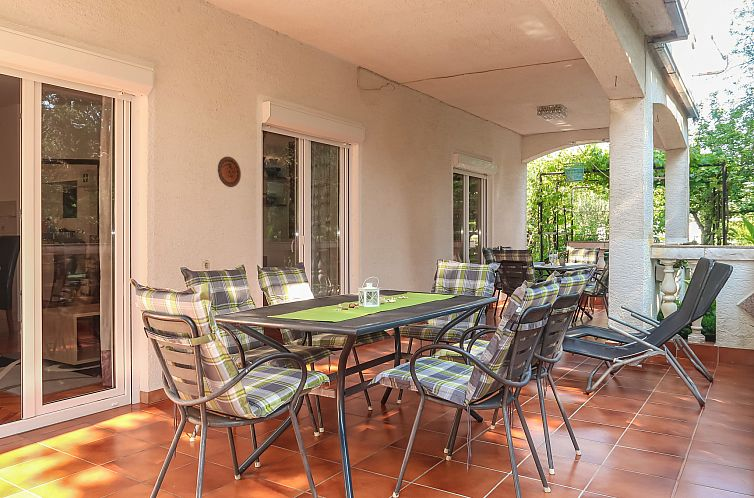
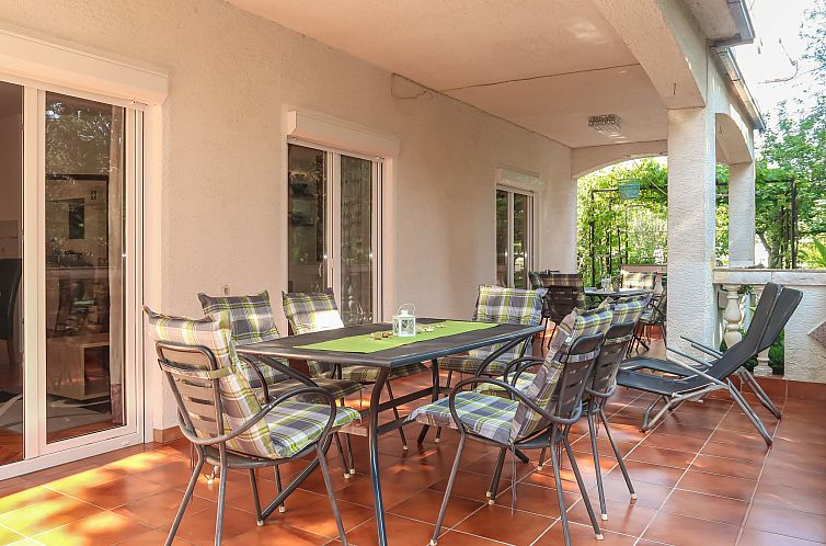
- decorative plate (229, 171)
